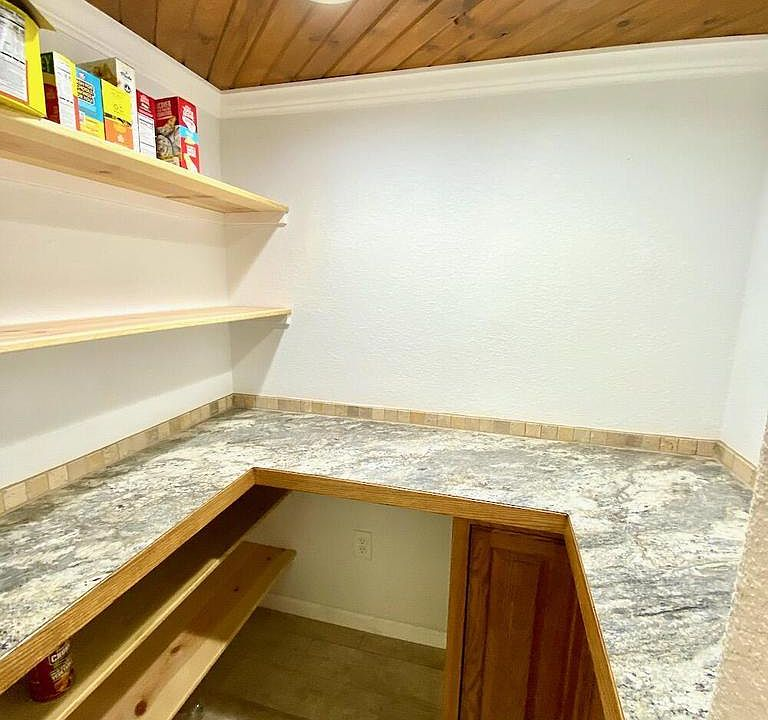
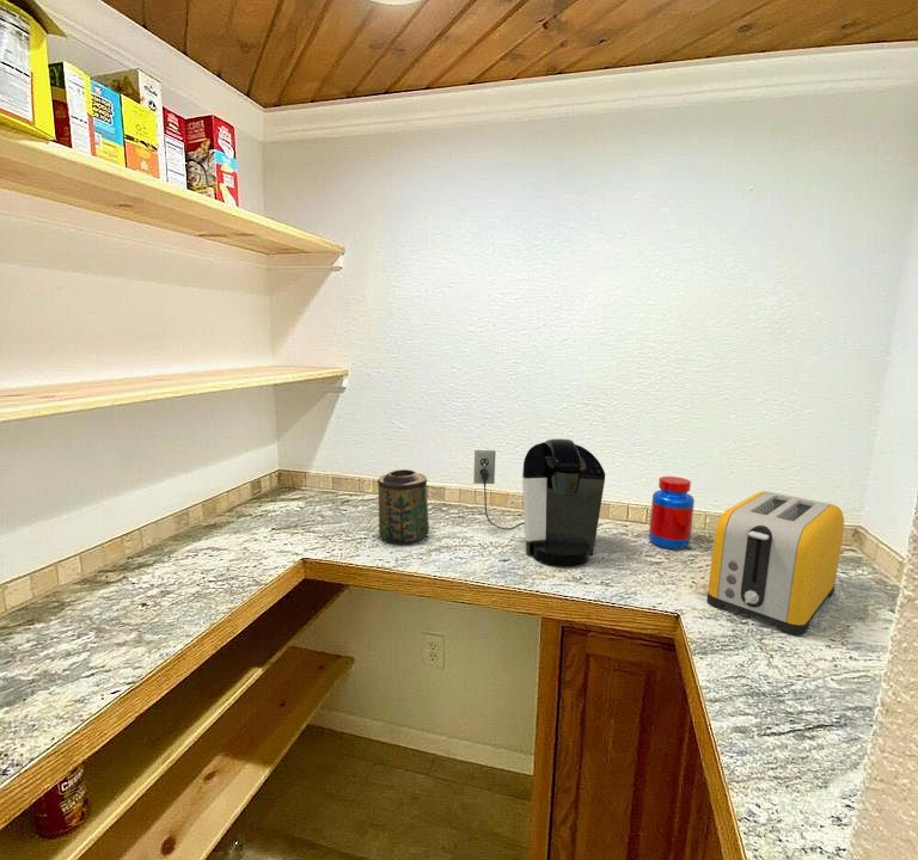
+ jar (672, 511)
+ toaster (776, 553)
+ canister (403, 504)
+ coffee maker (538, 494)
